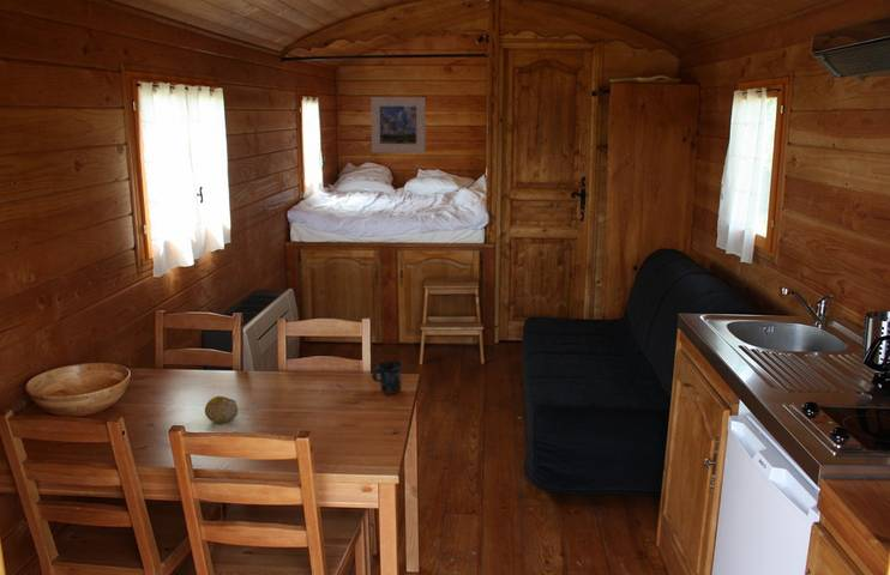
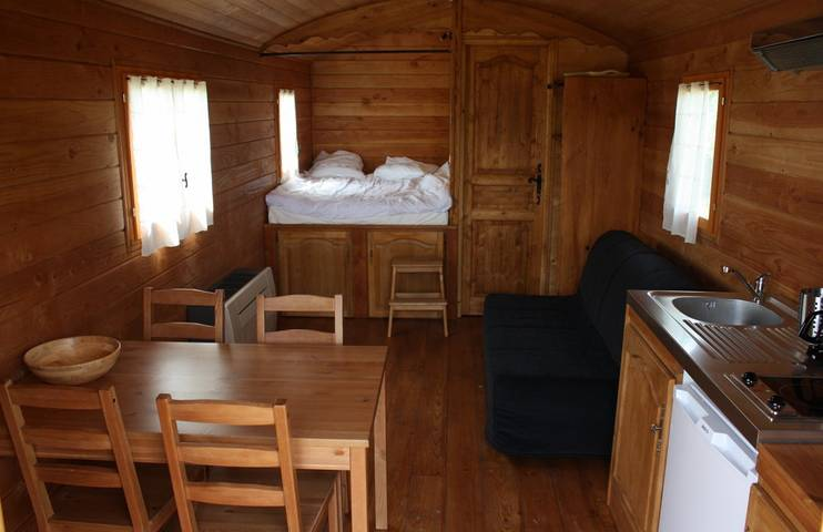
- fruit (221, 408)
- mug (385, 377)
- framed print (398, 125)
